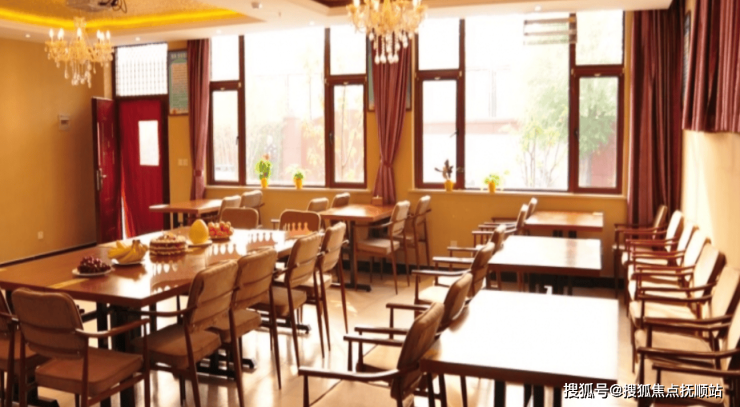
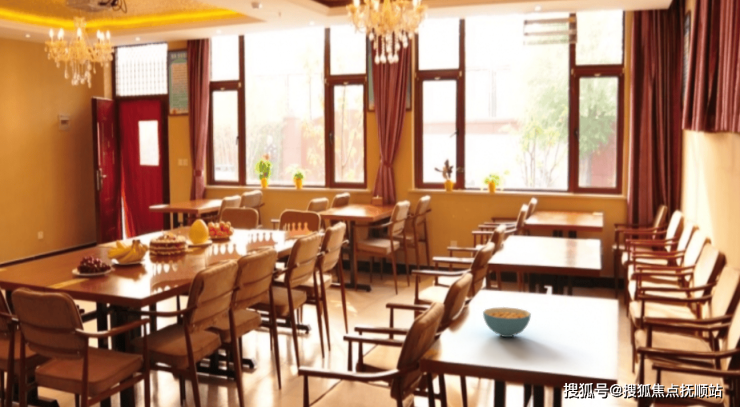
+ cereal bowl (506, 323)
